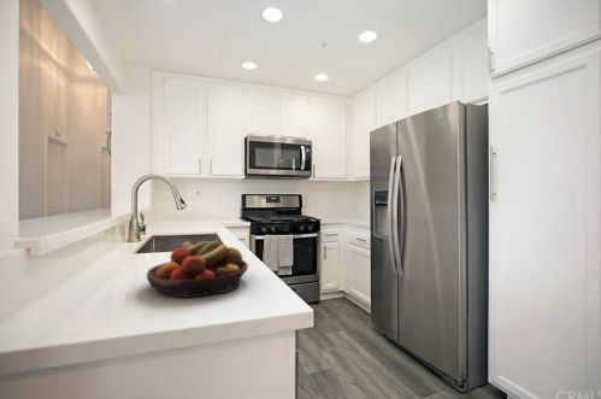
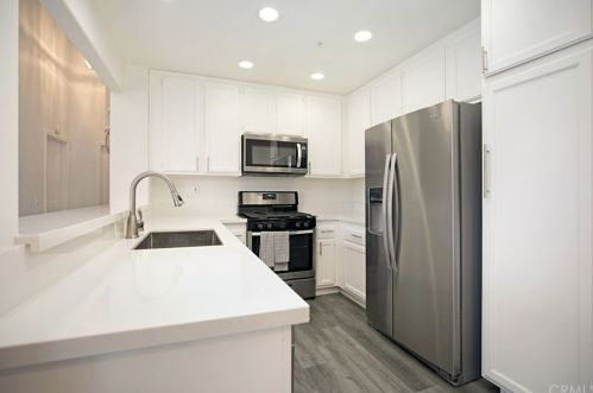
- fruit bowl (199, 263)
